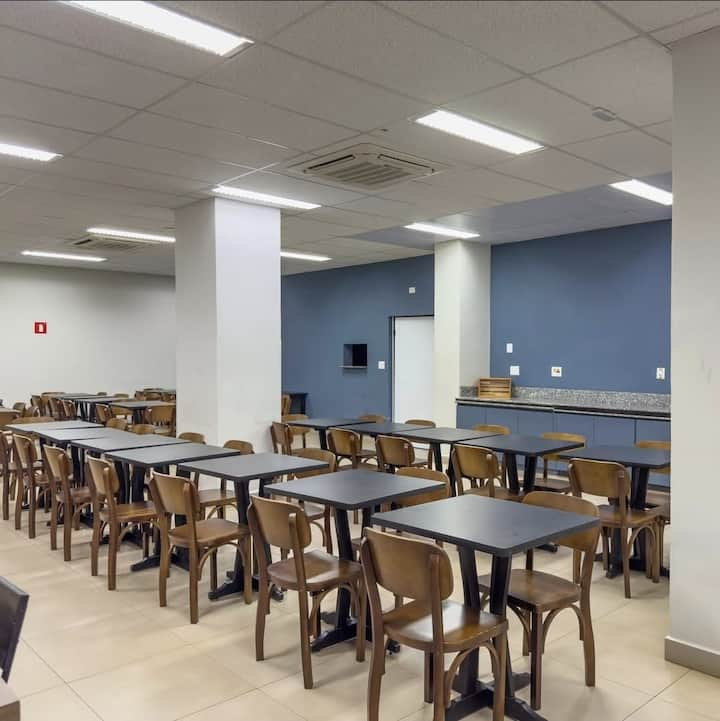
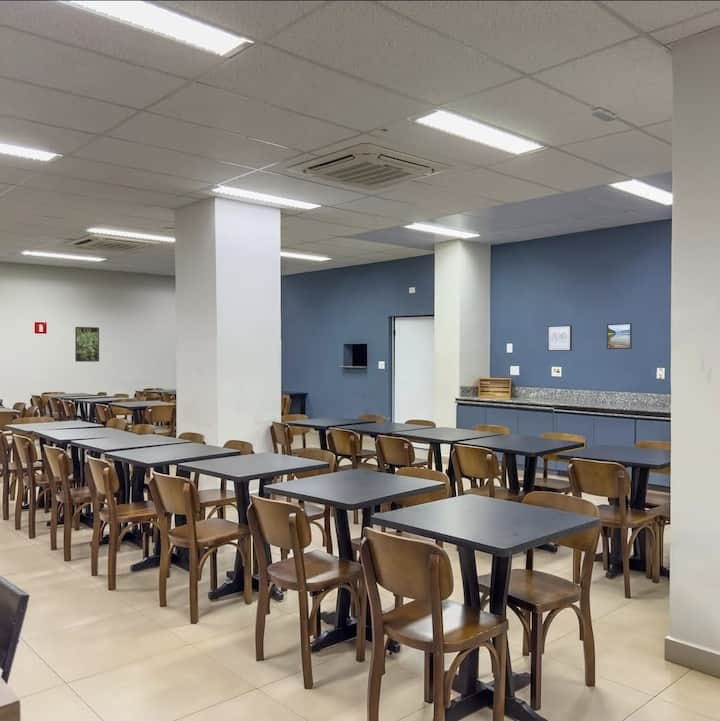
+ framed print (619, 336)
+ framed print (87, 344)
+ wall art (559, 338)
